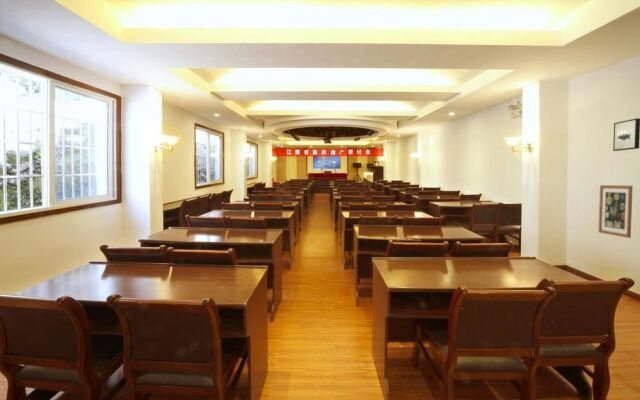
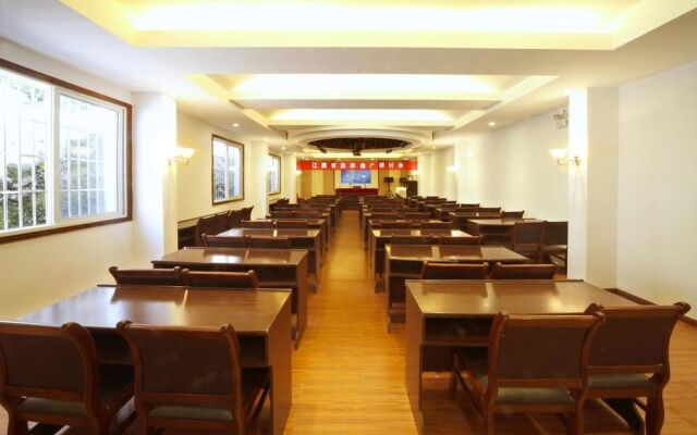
- wall art (614, 210)
- wall art (626, 135)
